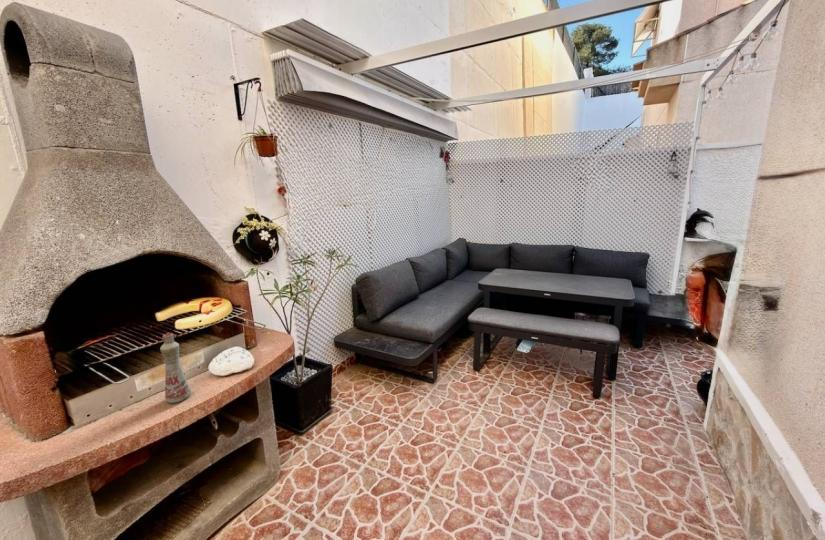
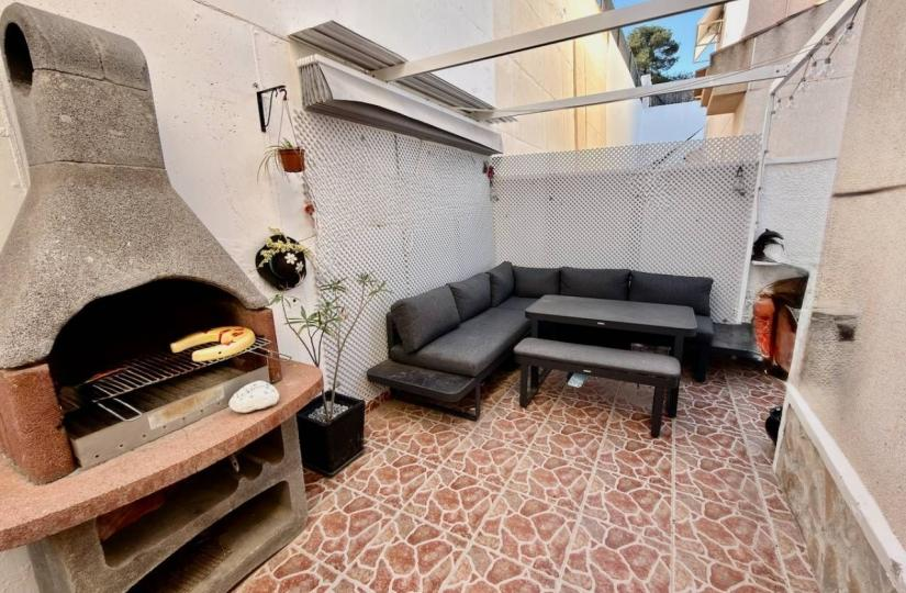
- bottle (173, 366)
